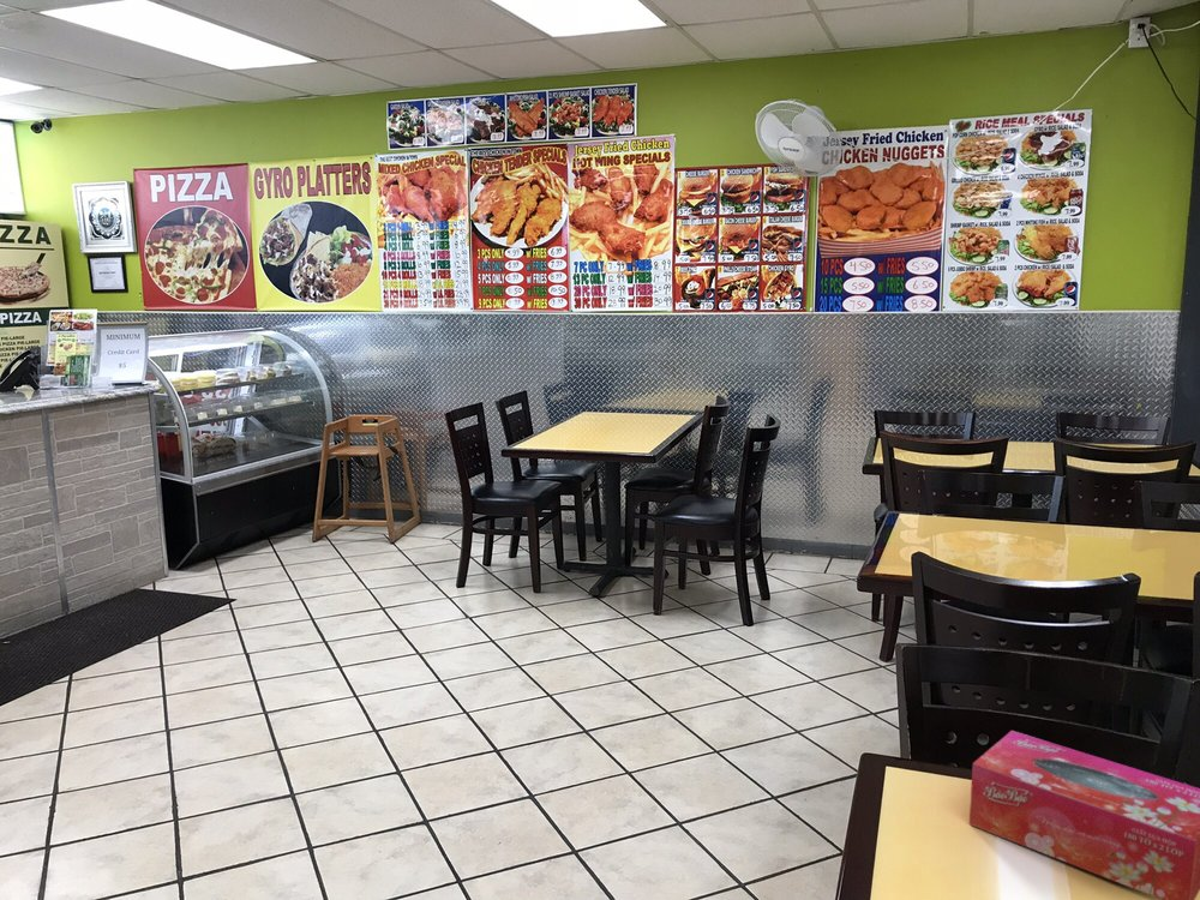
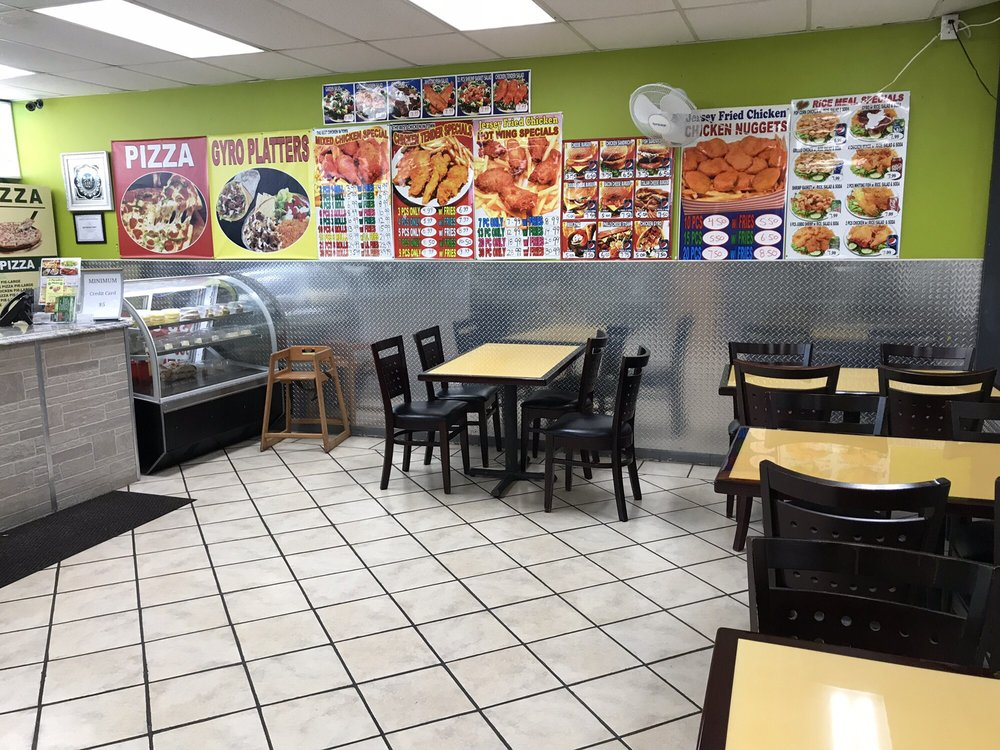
- tissue box (1090, 810)
